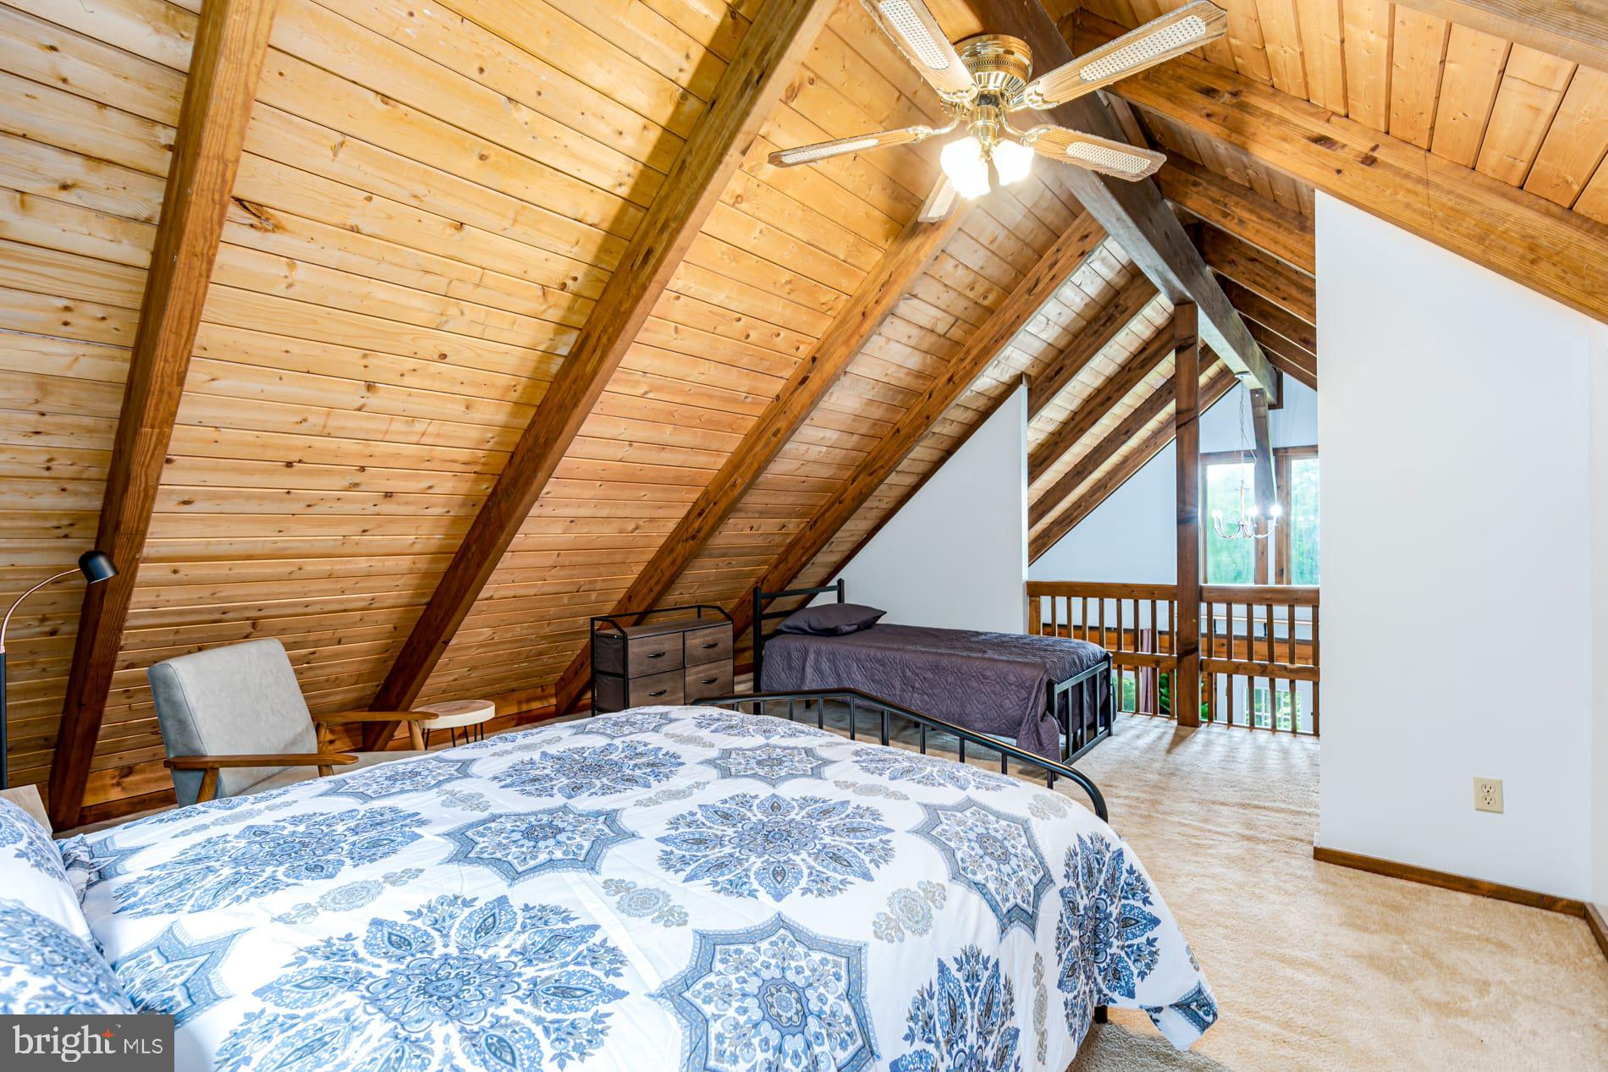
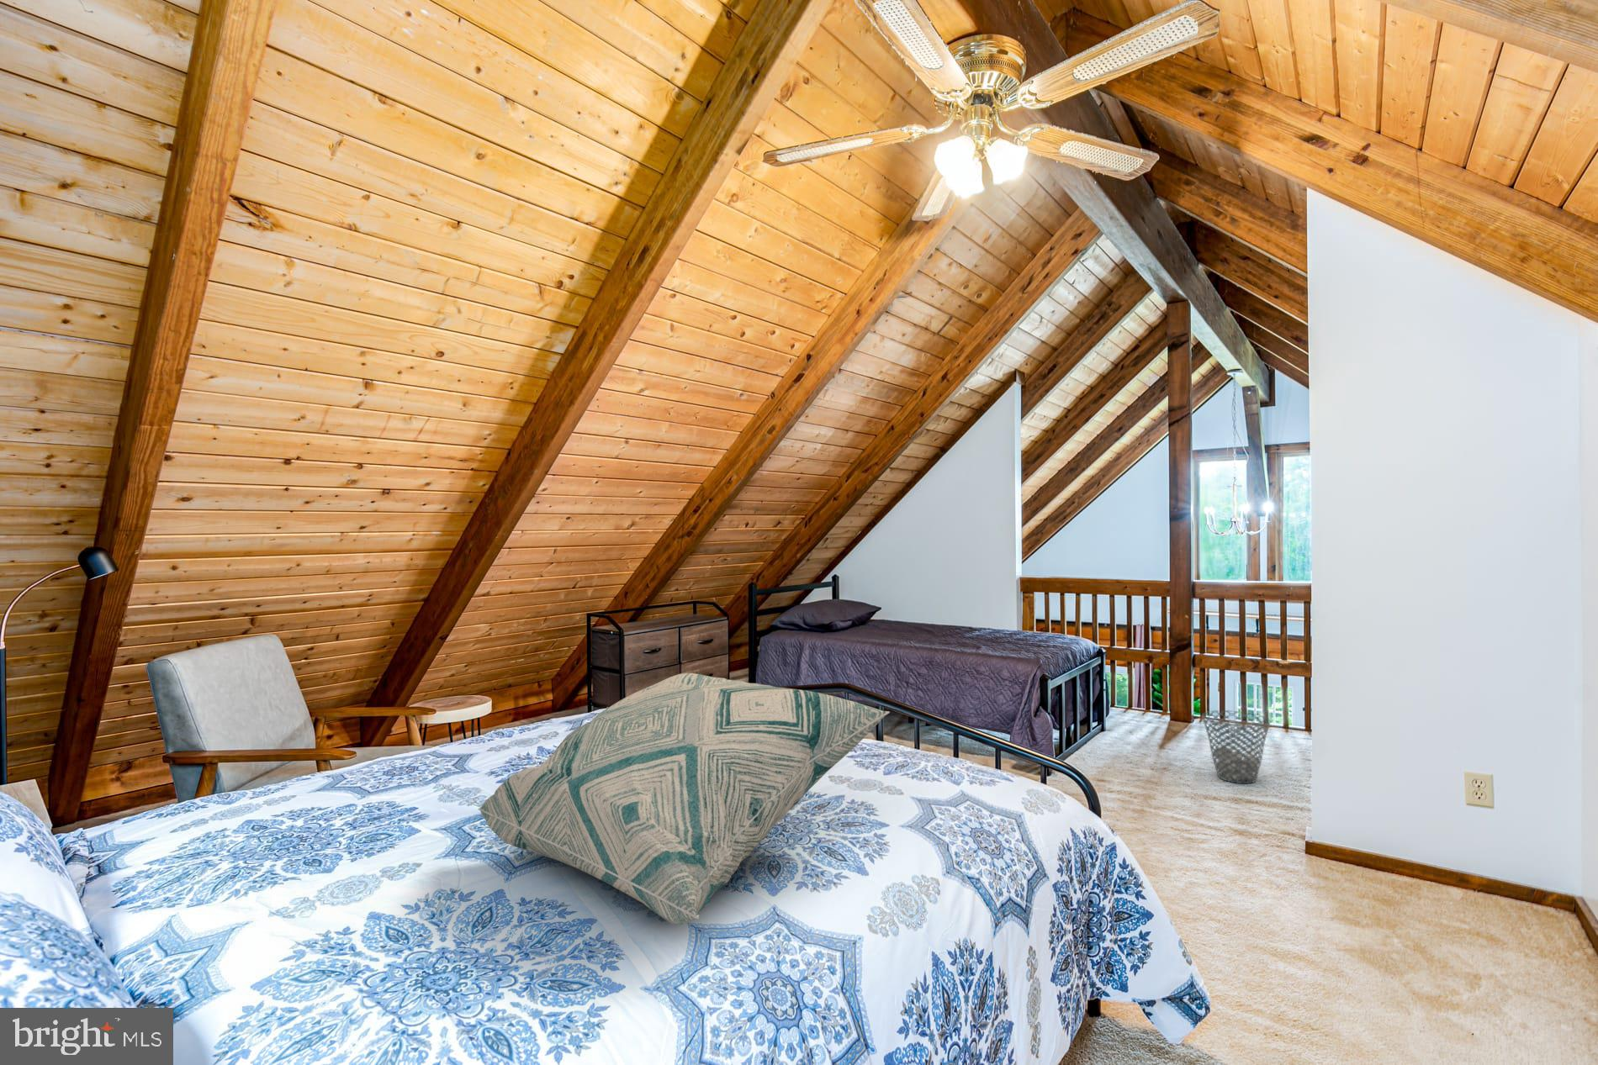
+ decorative pillow (686, 770)
+ waste basket (1235, 748)
